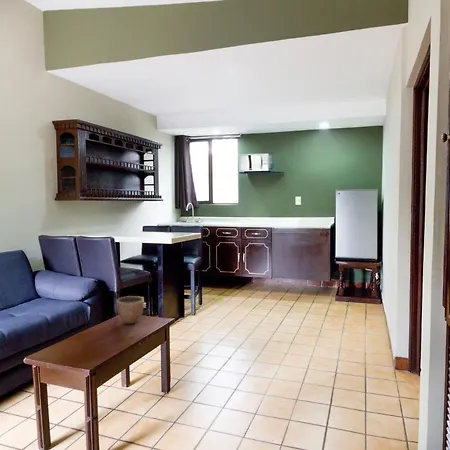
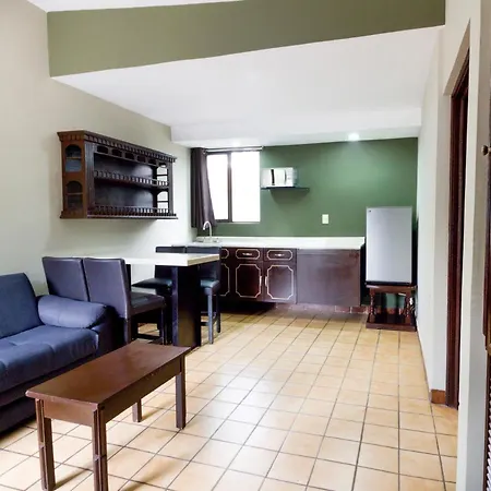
- decorative bowl (130, 311)
